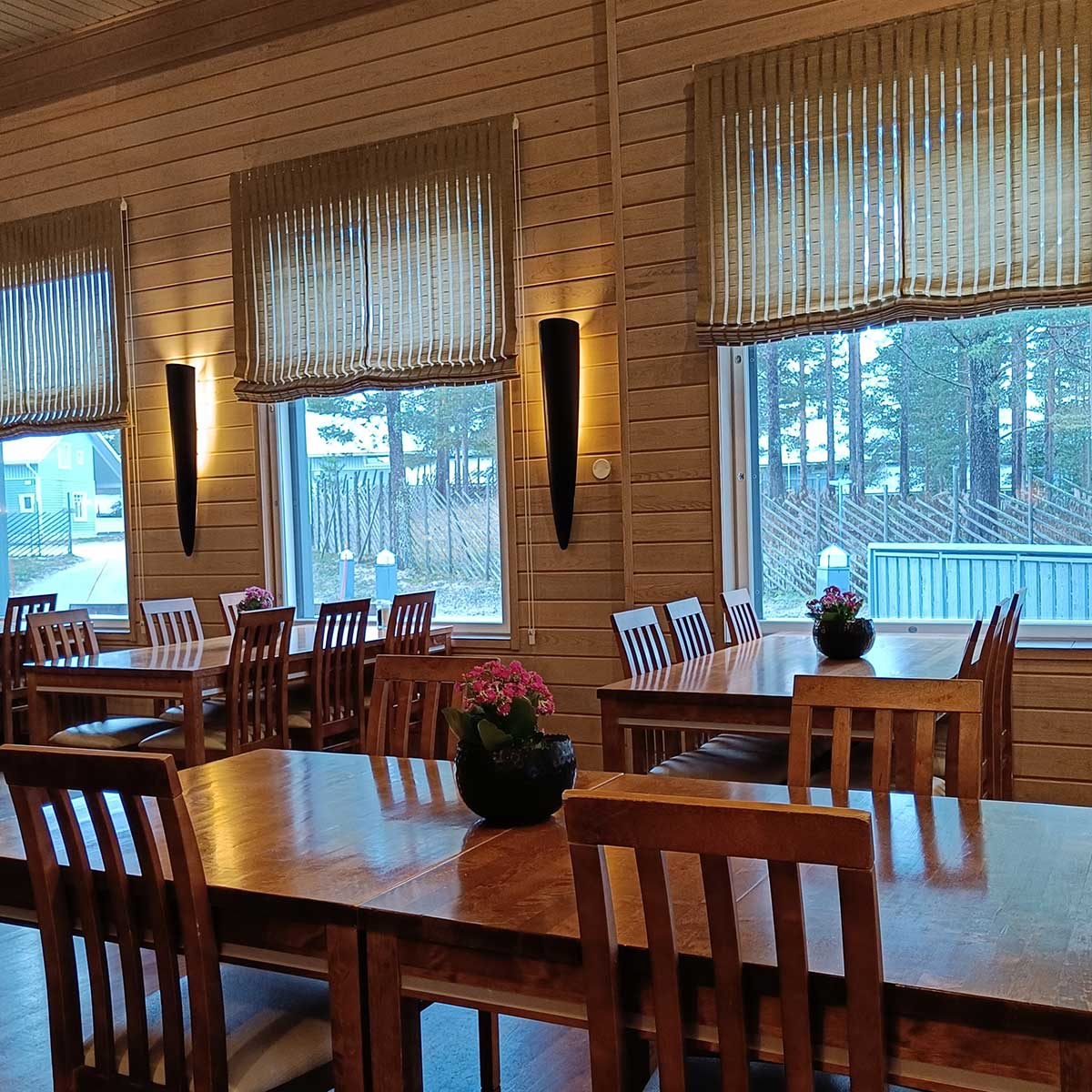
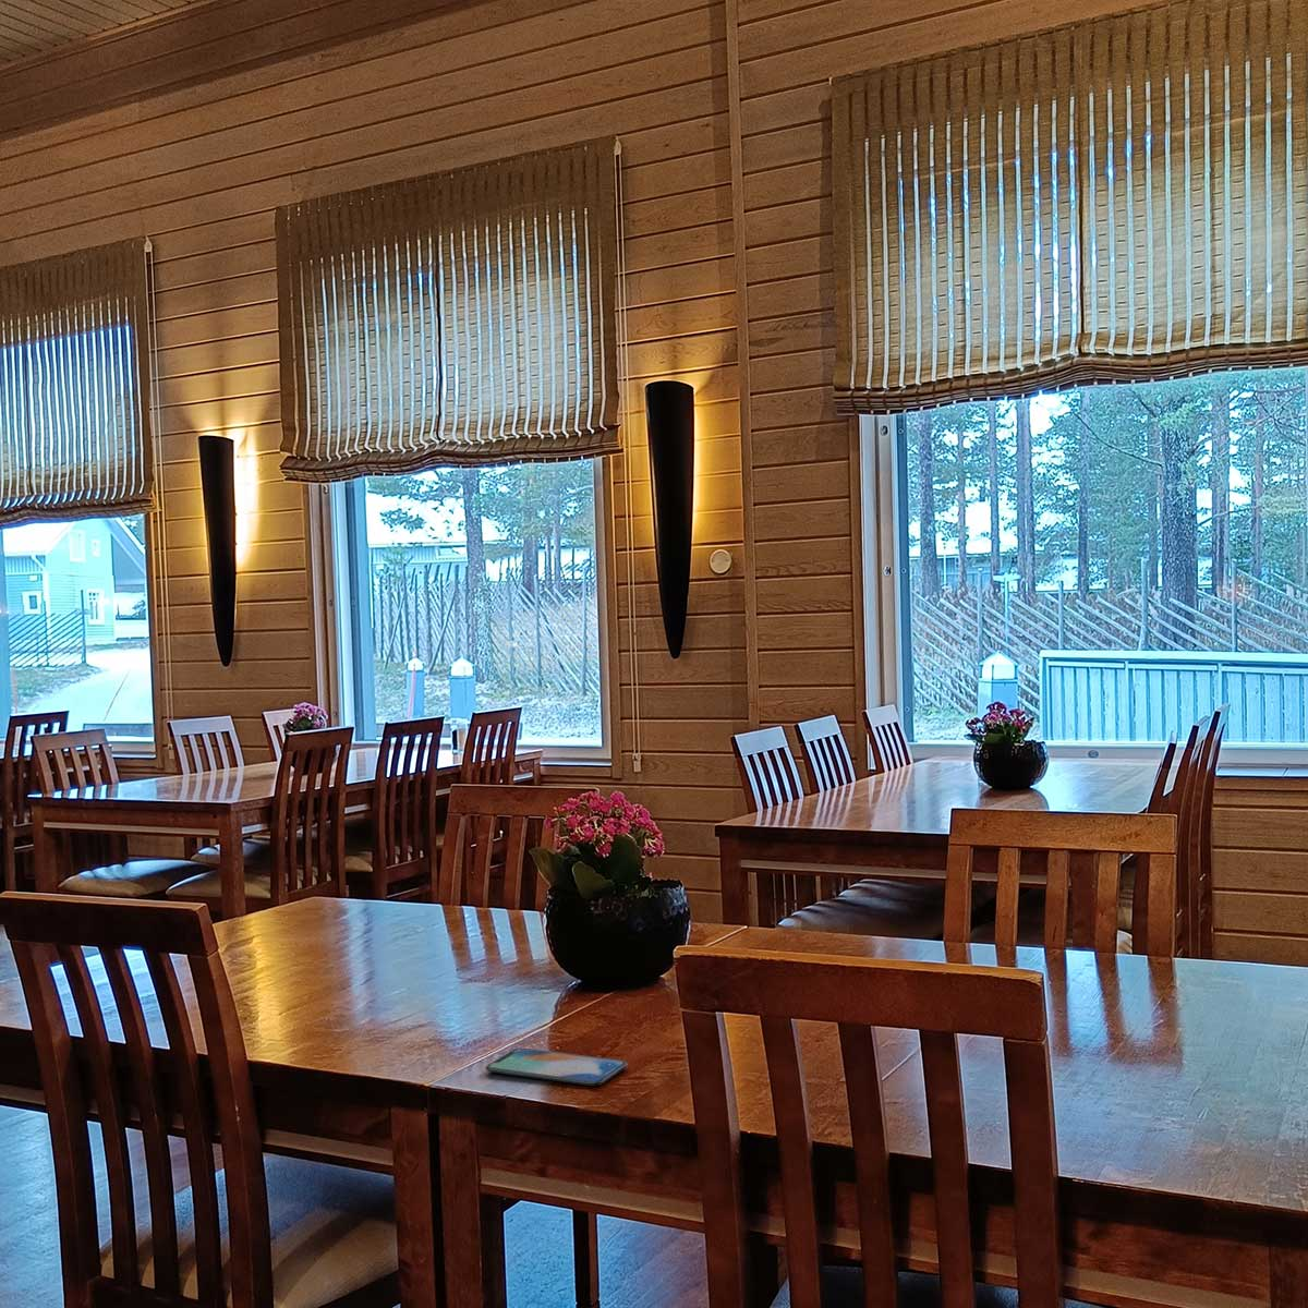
+ smartphone (556, 1066)
